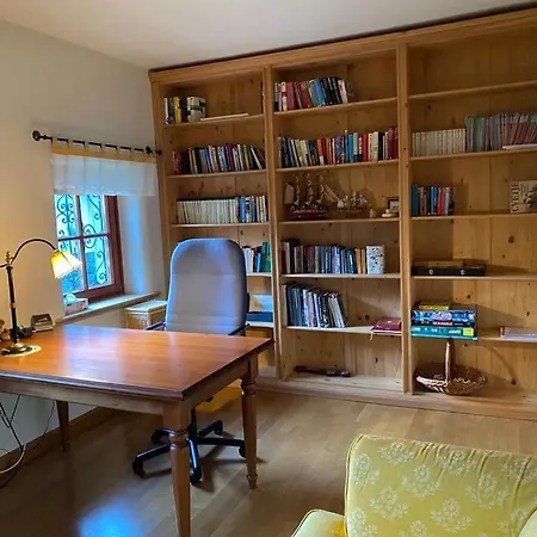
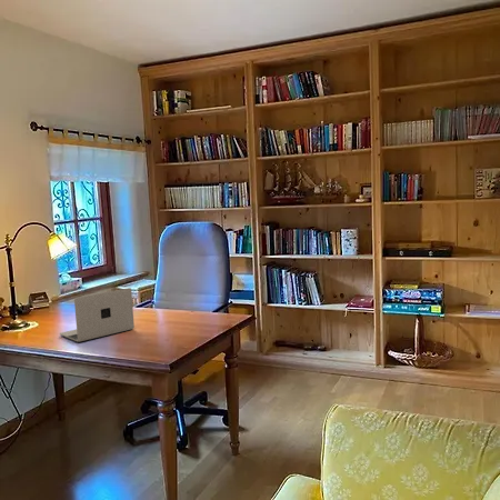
+ laptop (94, 311)
